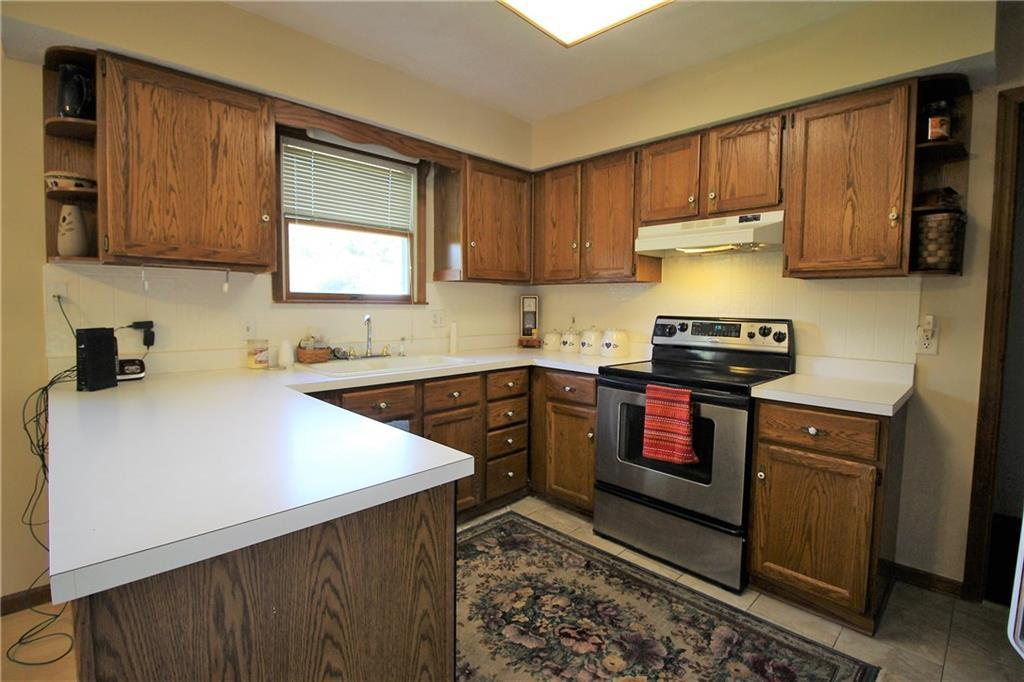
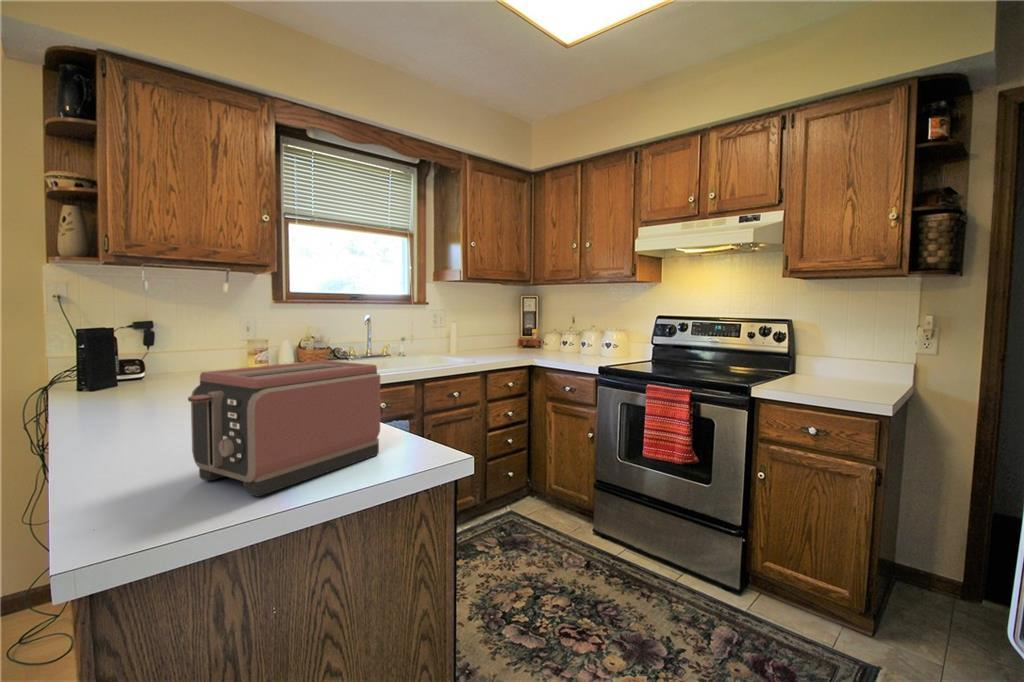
+ toaster (286, 419)
